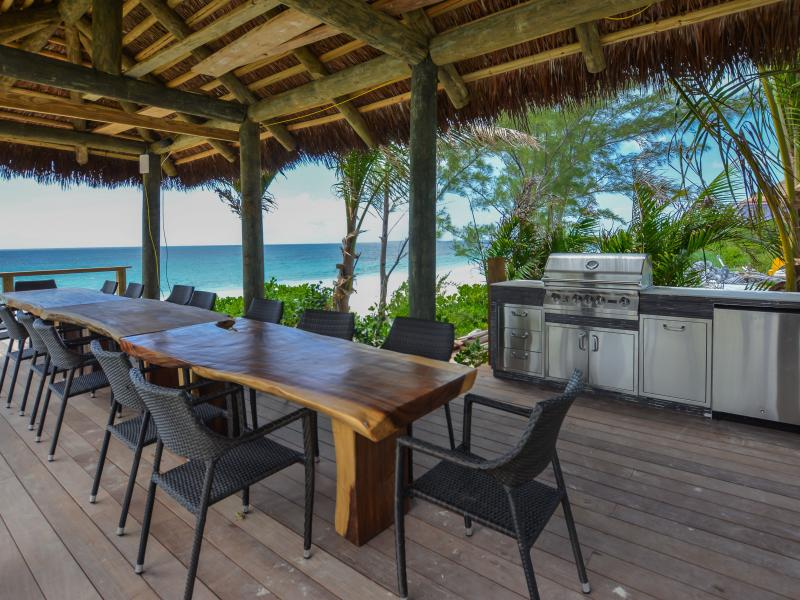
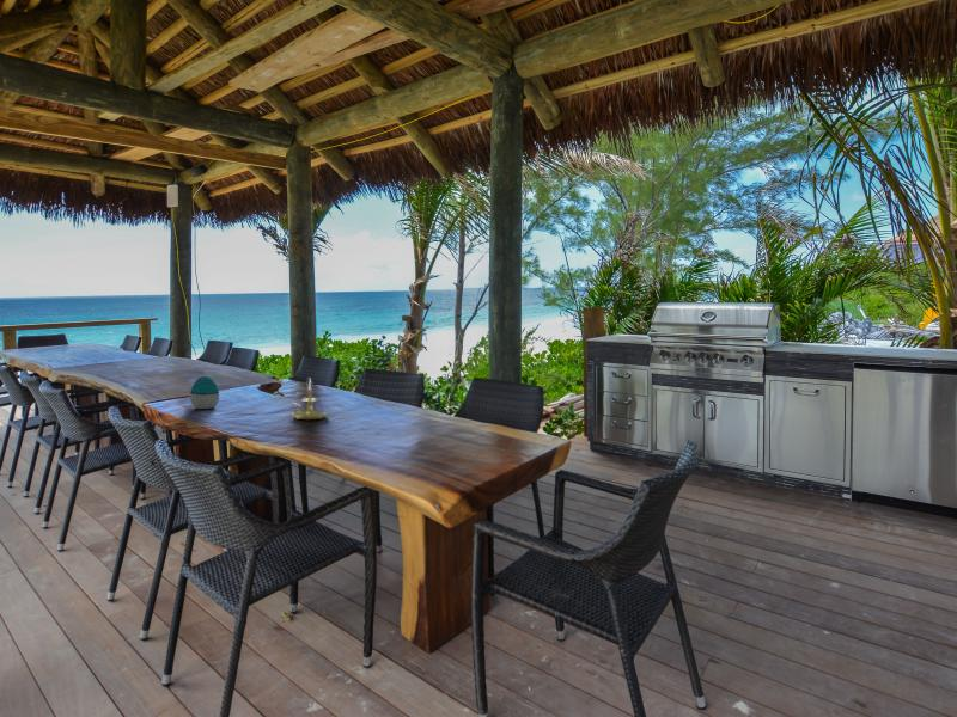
+ decorative egg (205, 392)
+ candle holder (307, 397)
